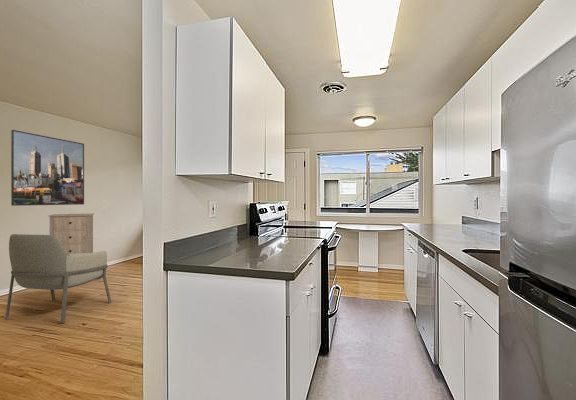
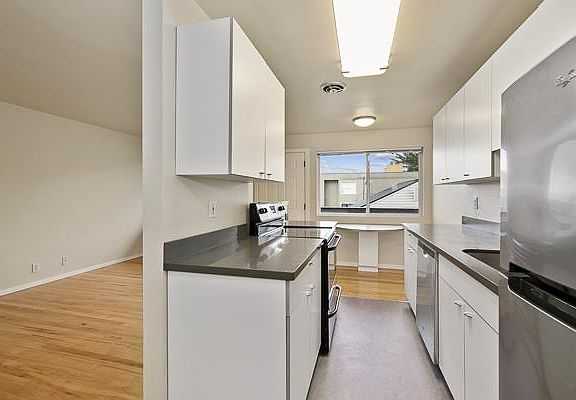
- storage cabinet (72, 246)
- armchair (61, 270)
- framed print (51, 171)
